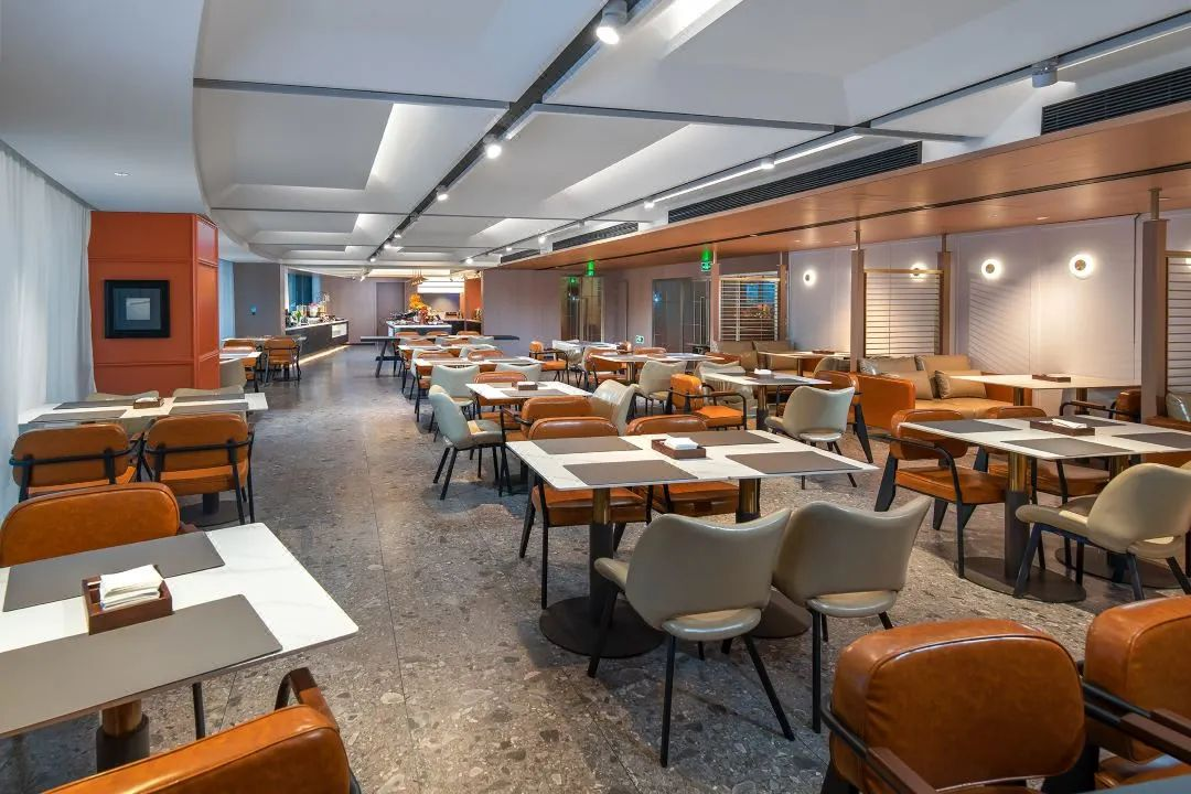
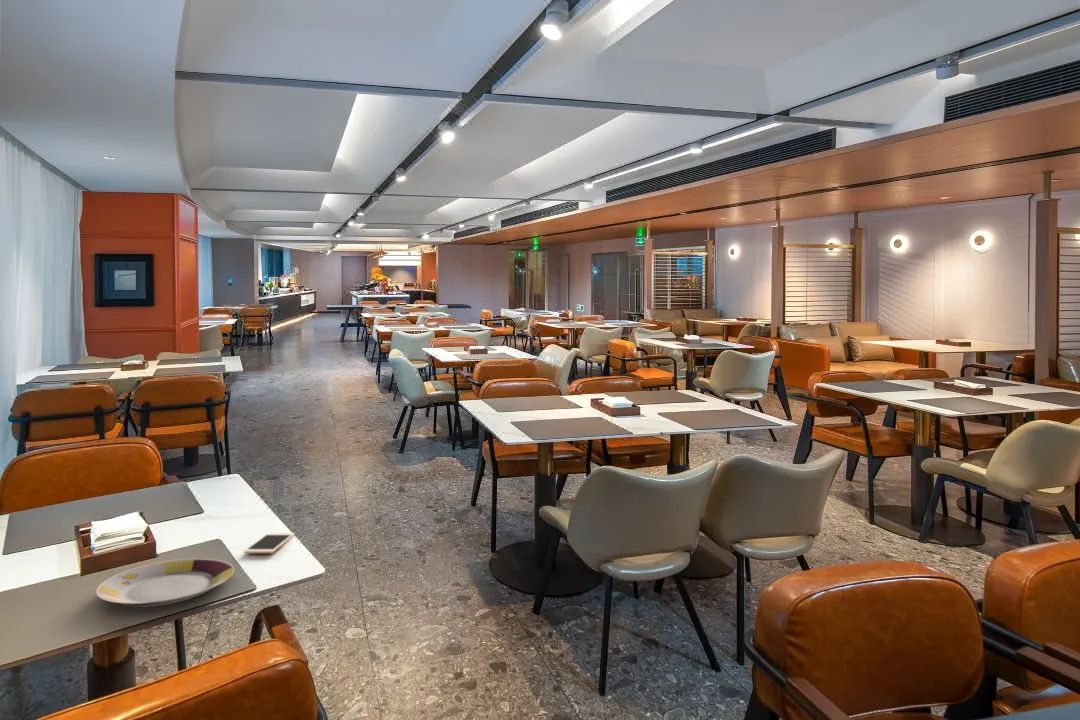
+ plate (168, 583)
+ cell phone (270, 542)
